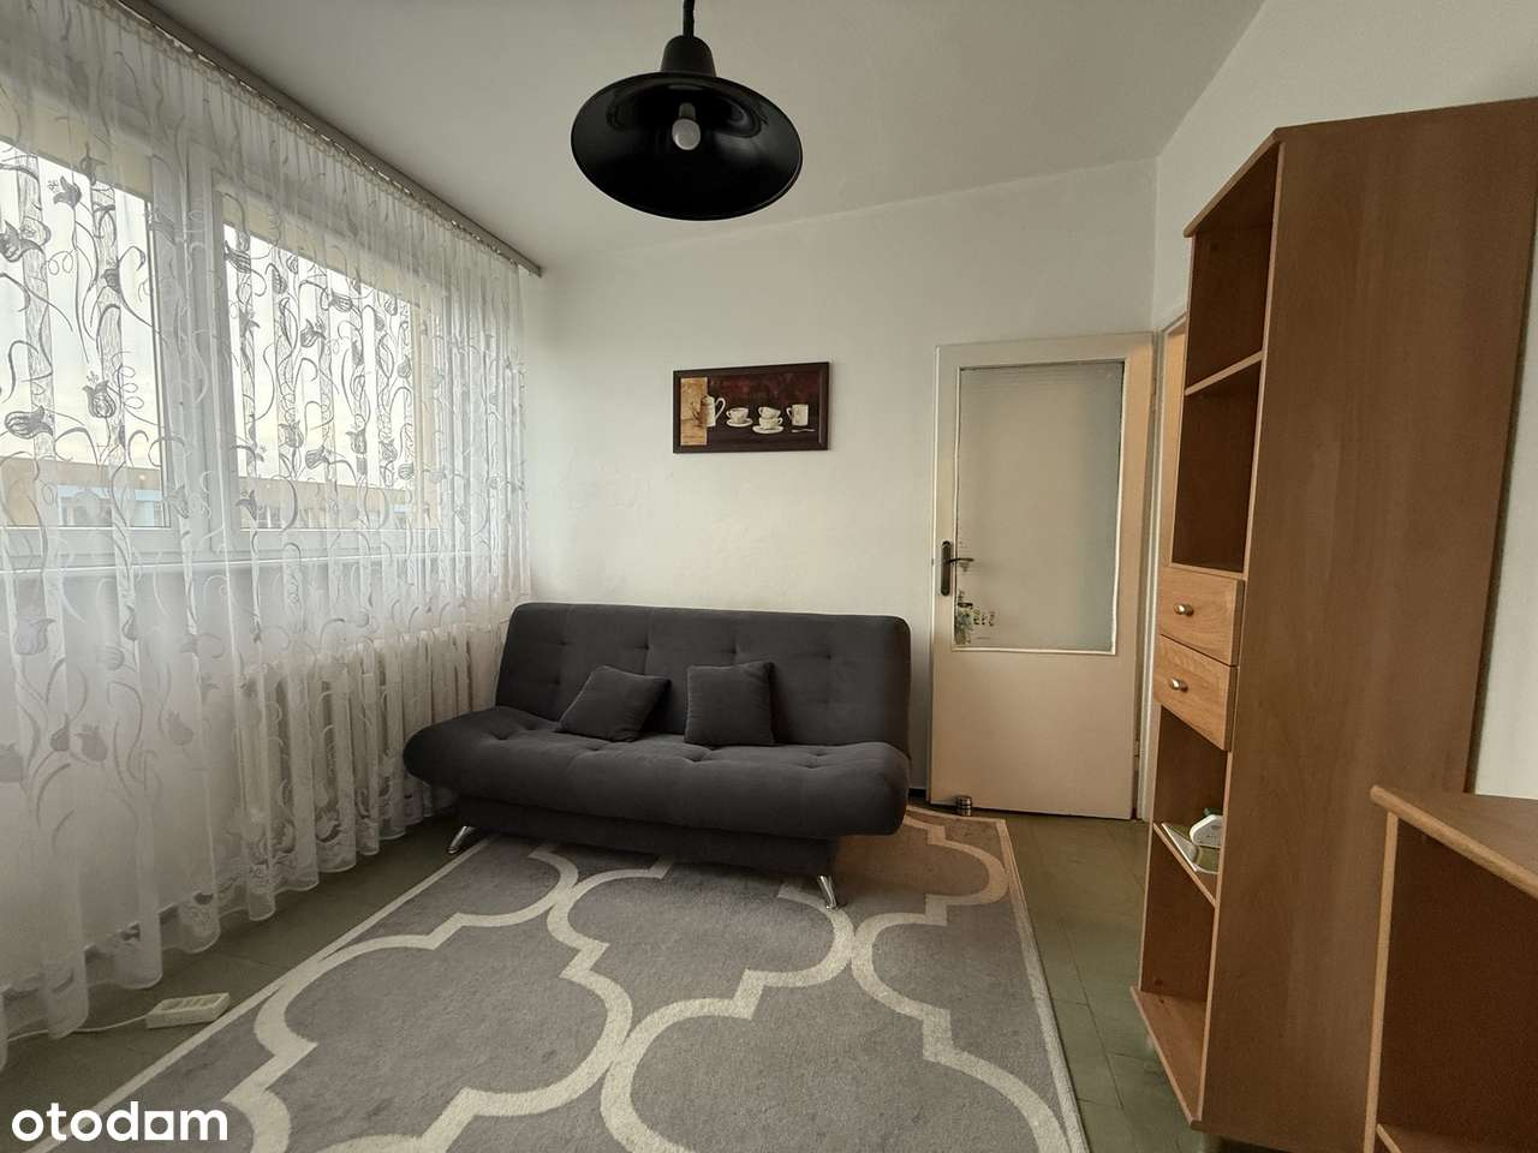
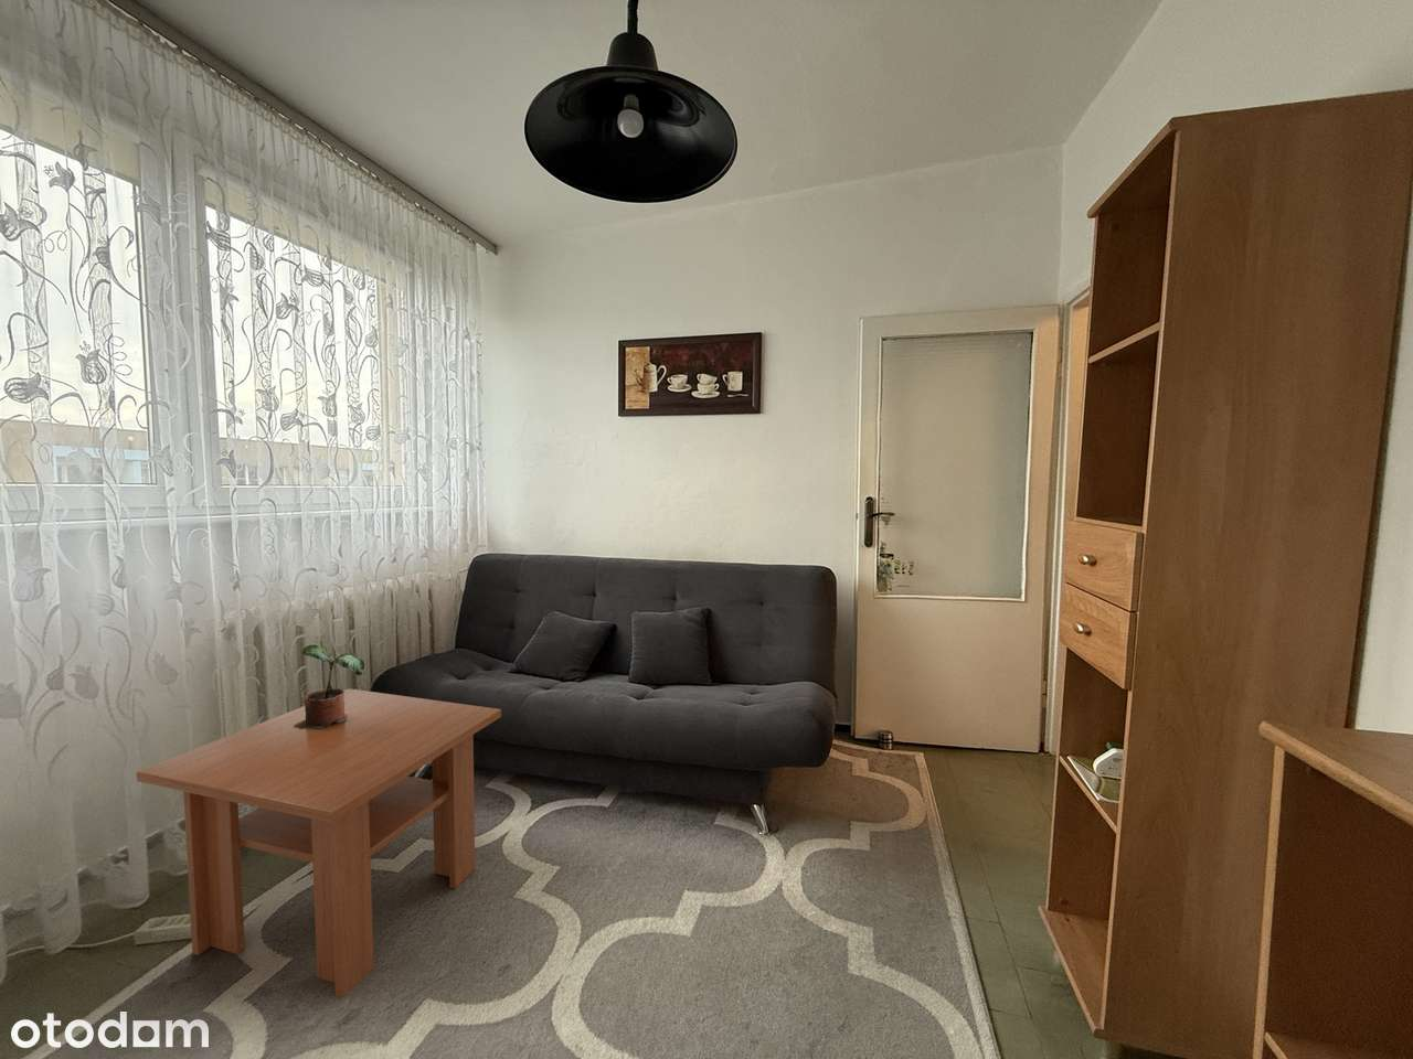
+ coffee table (345, 822)
+ potted plant (328, 682)
